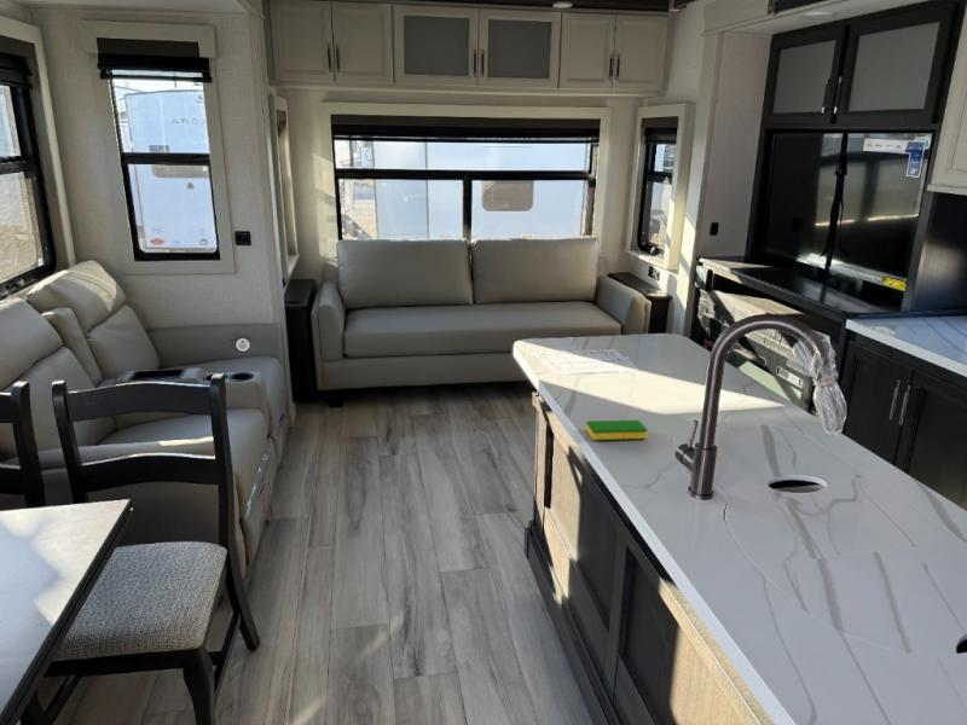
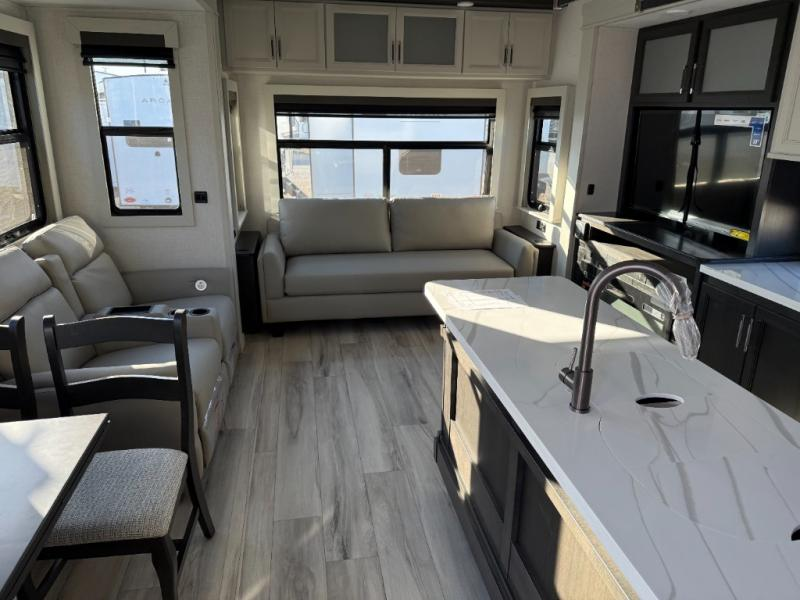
- dish sponge (615, 429)
